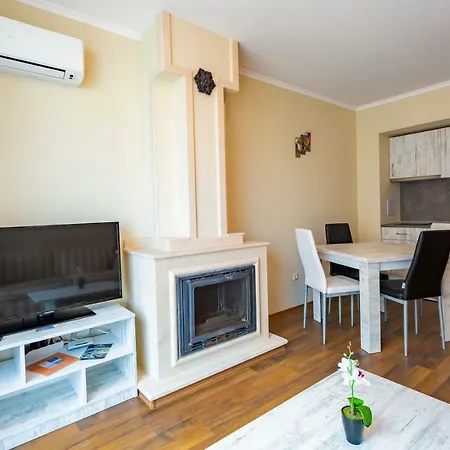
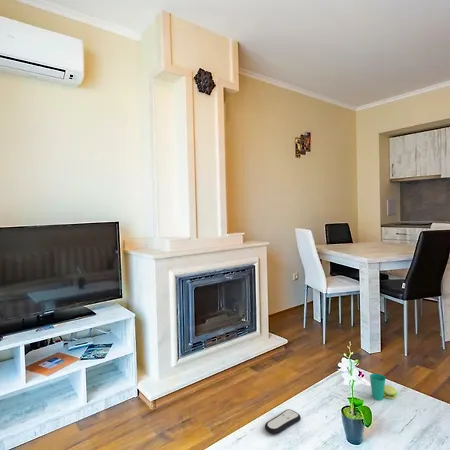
+ cup (383, 386)
+ remote control (282, 421)
